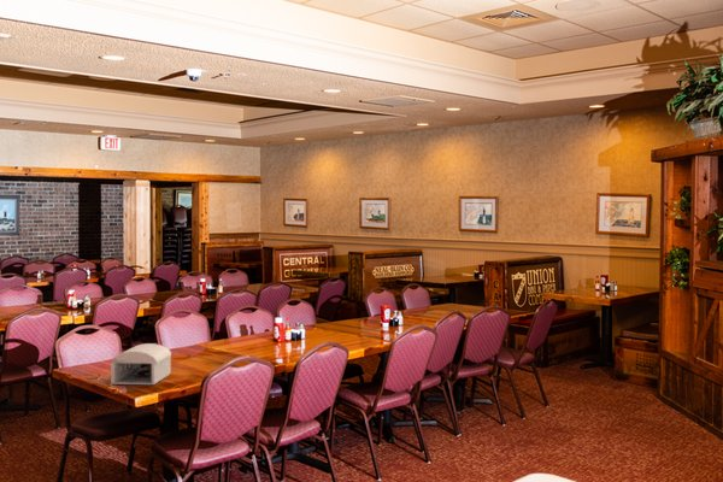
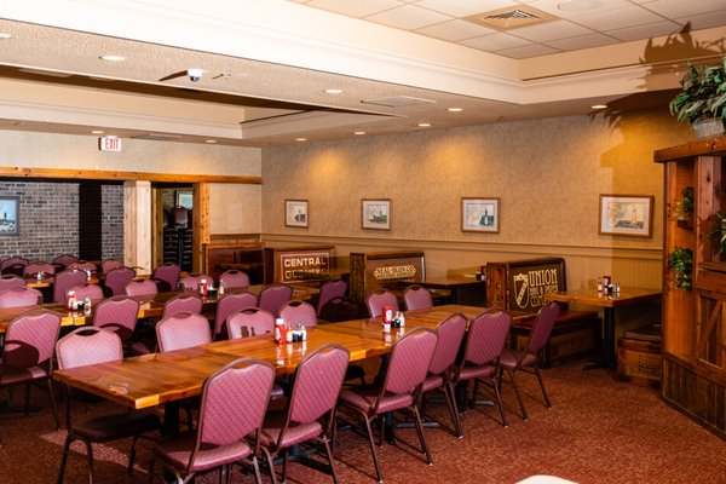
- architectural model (141, 363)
